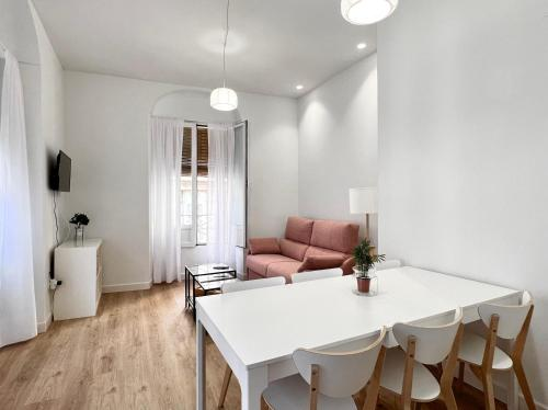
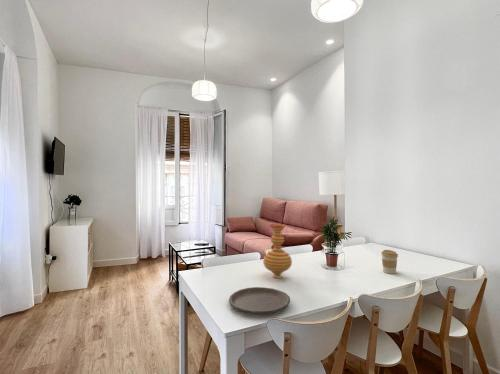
+ coffee cup (389, 261)
+ vase (277, 250)
+ plate (259, 300)
